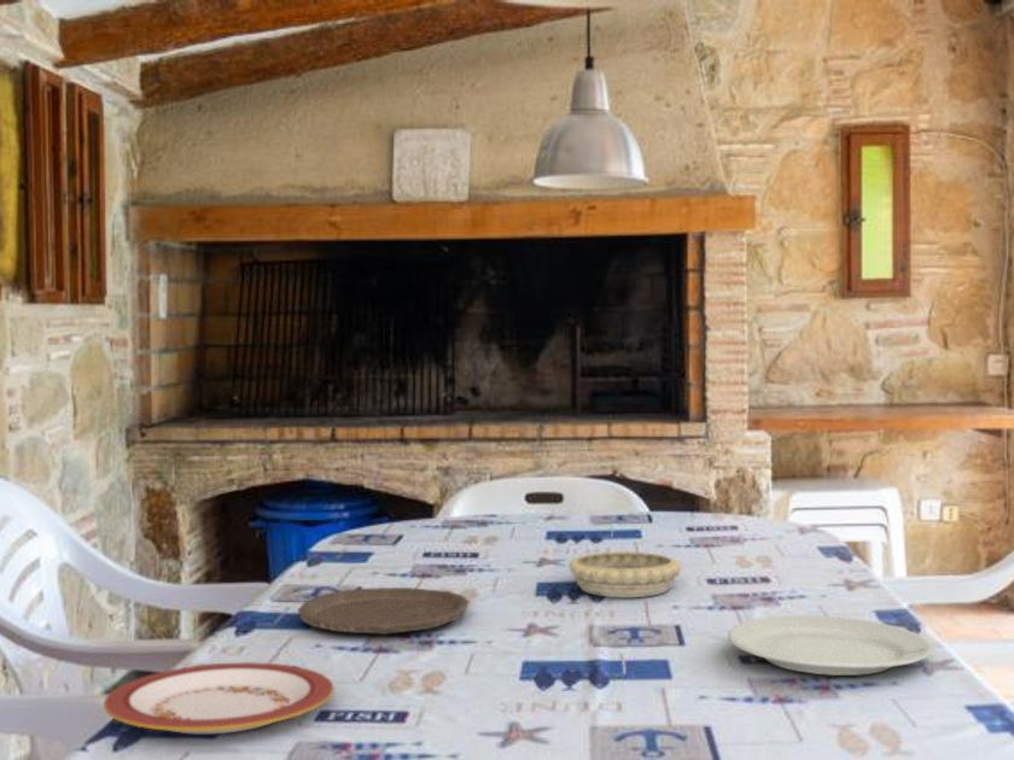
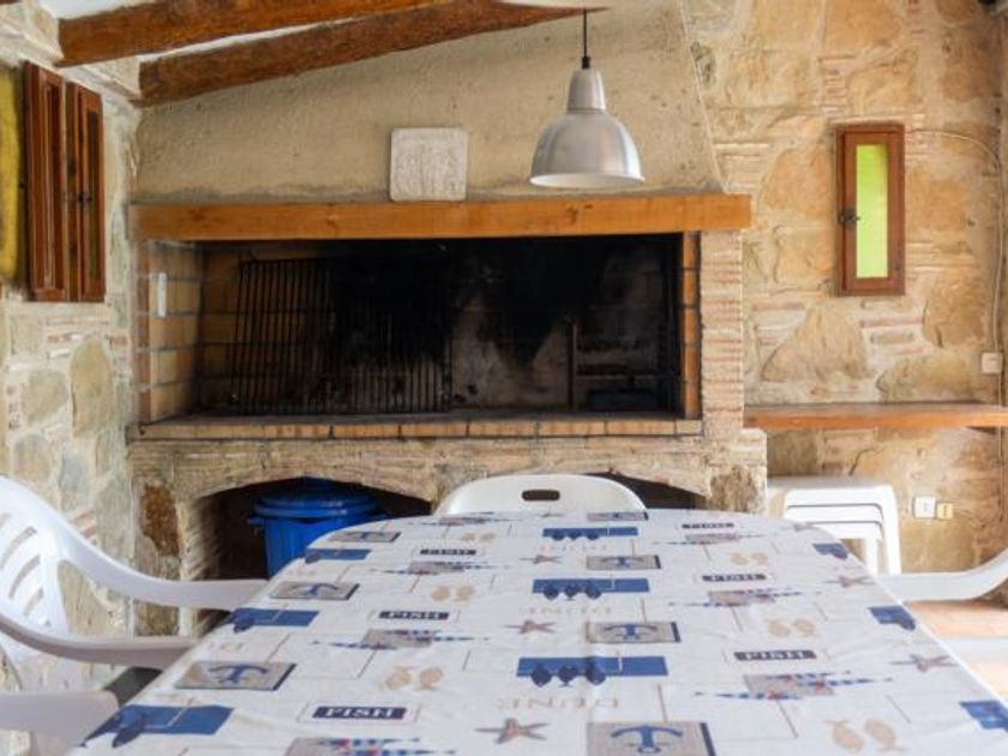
- chinaware (828, 647)
- plate (384, 610)
- decorative bowl (624, 573)
- plate (221, 701)
